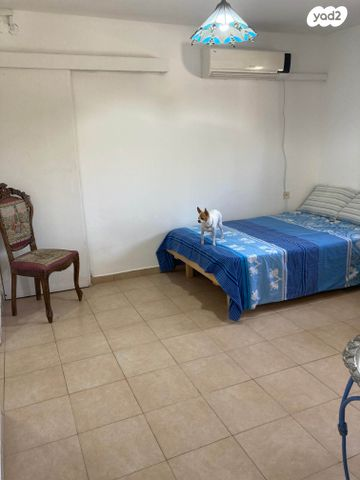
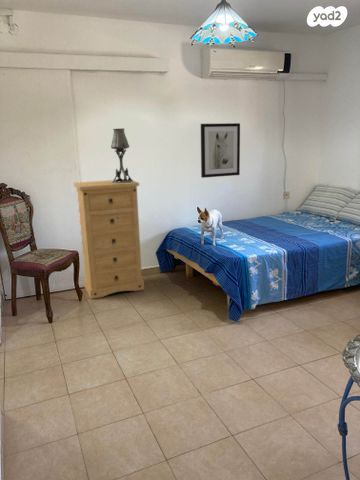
+ table lamp (120, 155)
+ dresser (109, 237)
+ wall art (220, 150)
